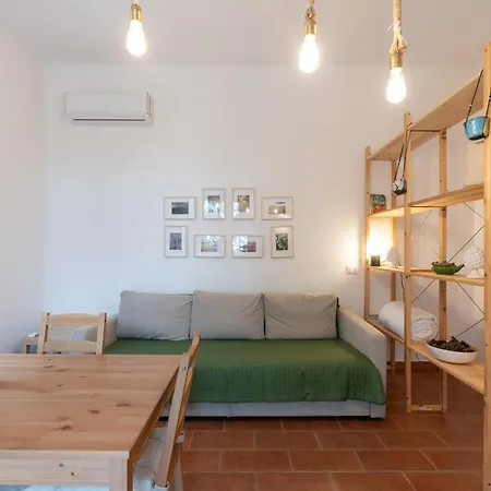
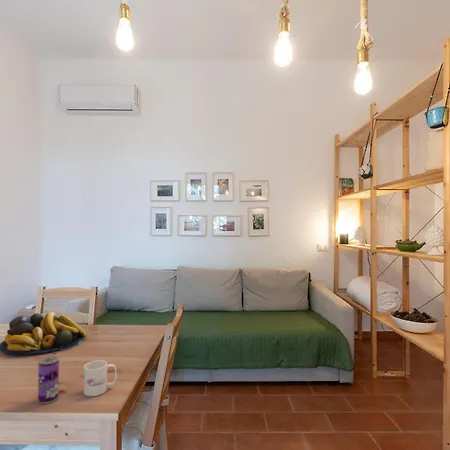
+ fruit bowl (44, 327)
+ mug (100, 376)
+ beverage can (48, 379)
